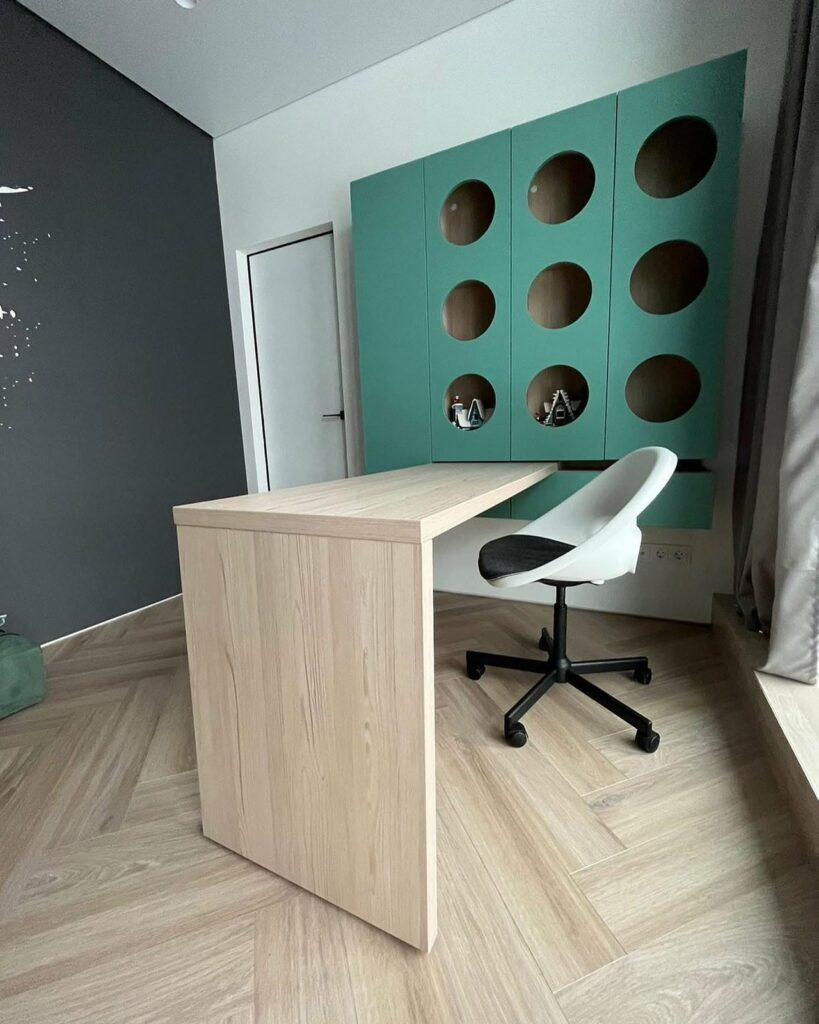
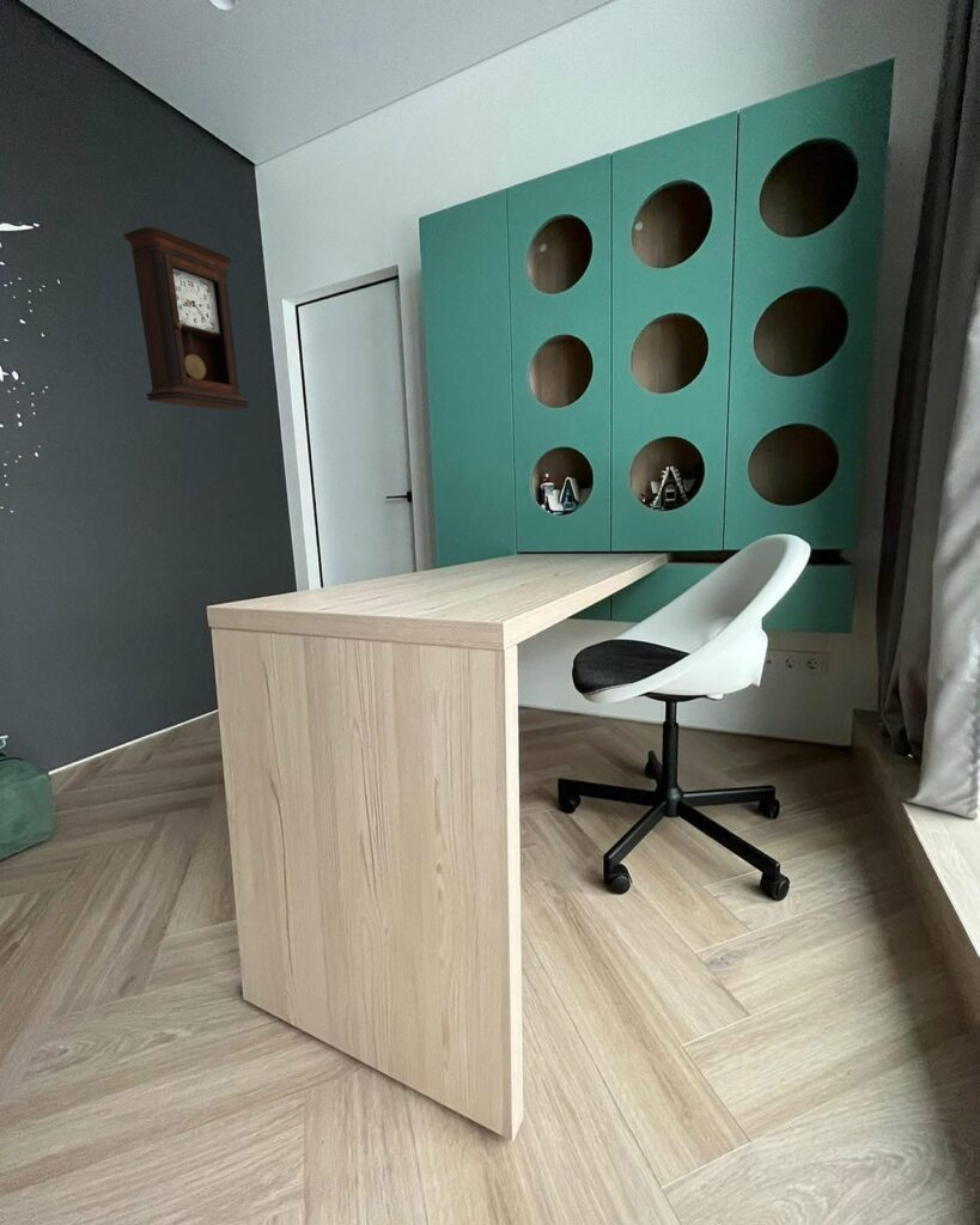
+ pendulum clock (194, 328)
